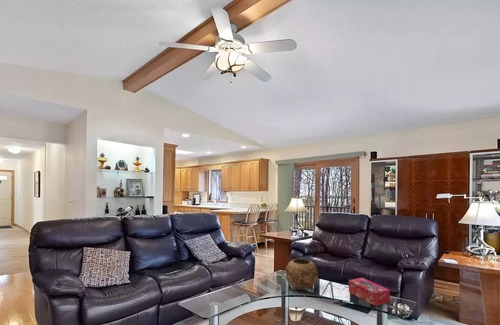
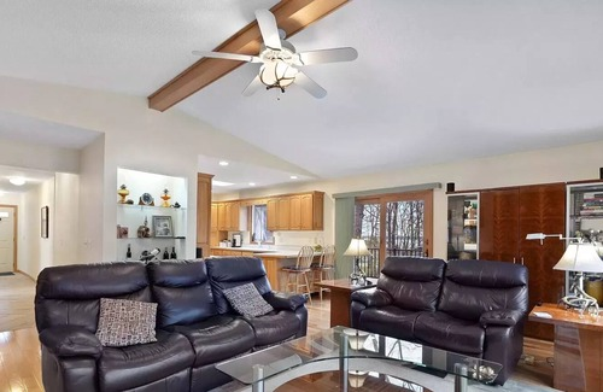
- tissue box (368, 291)
- decorative bowl (301, 273)
